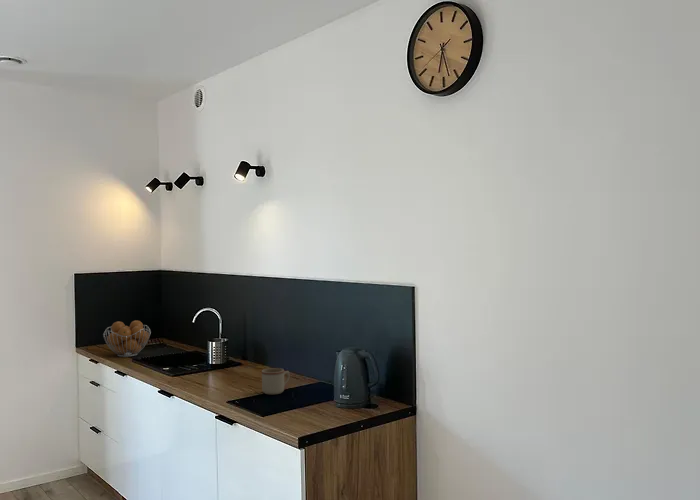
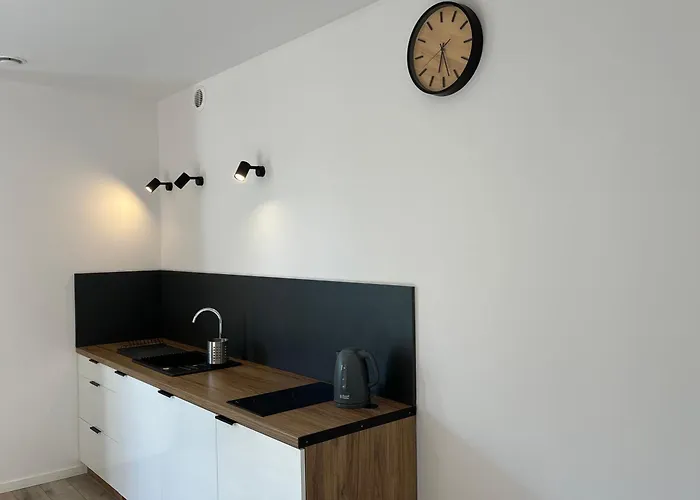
- fruit basket (127, 338)
- mug (276, 380)
